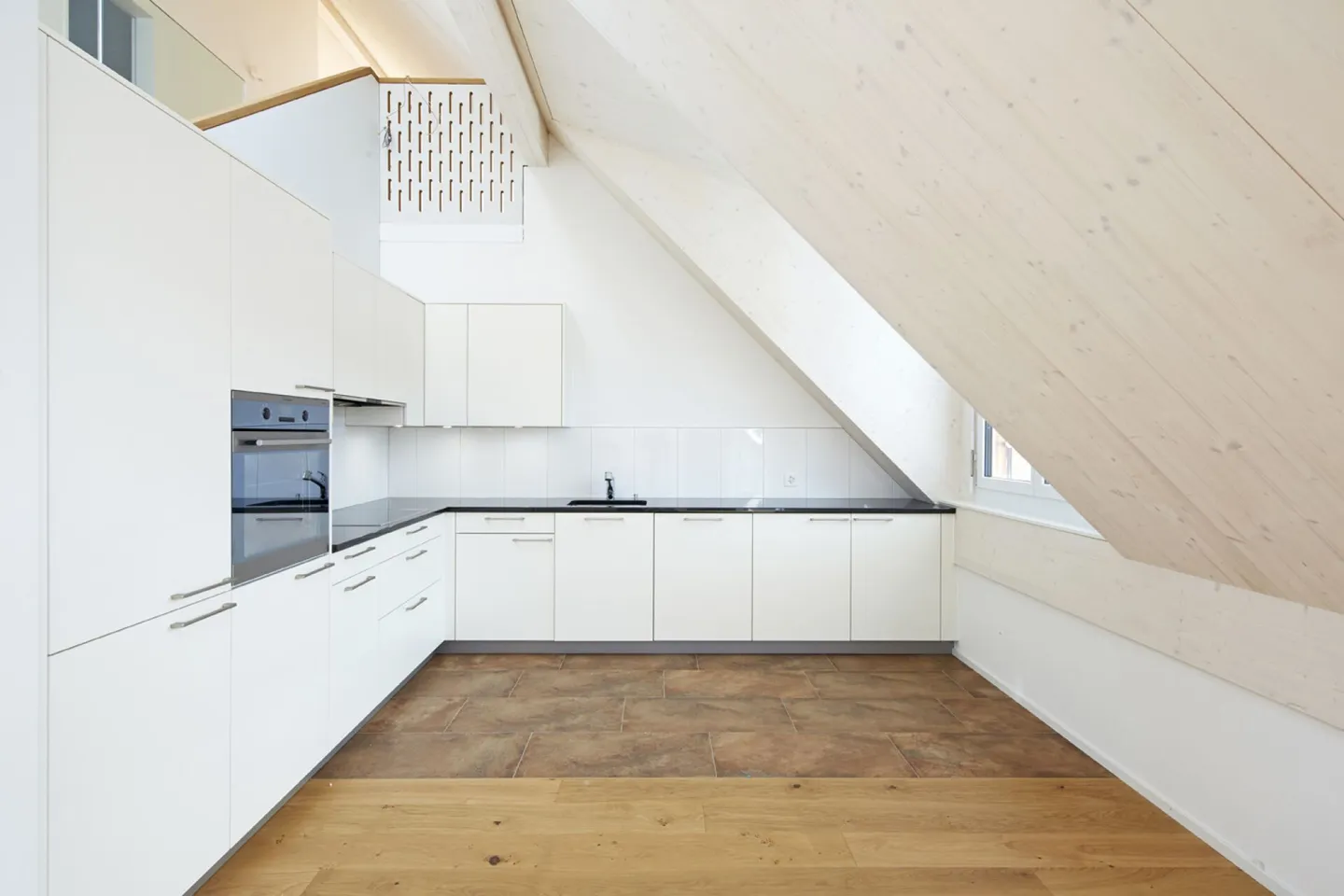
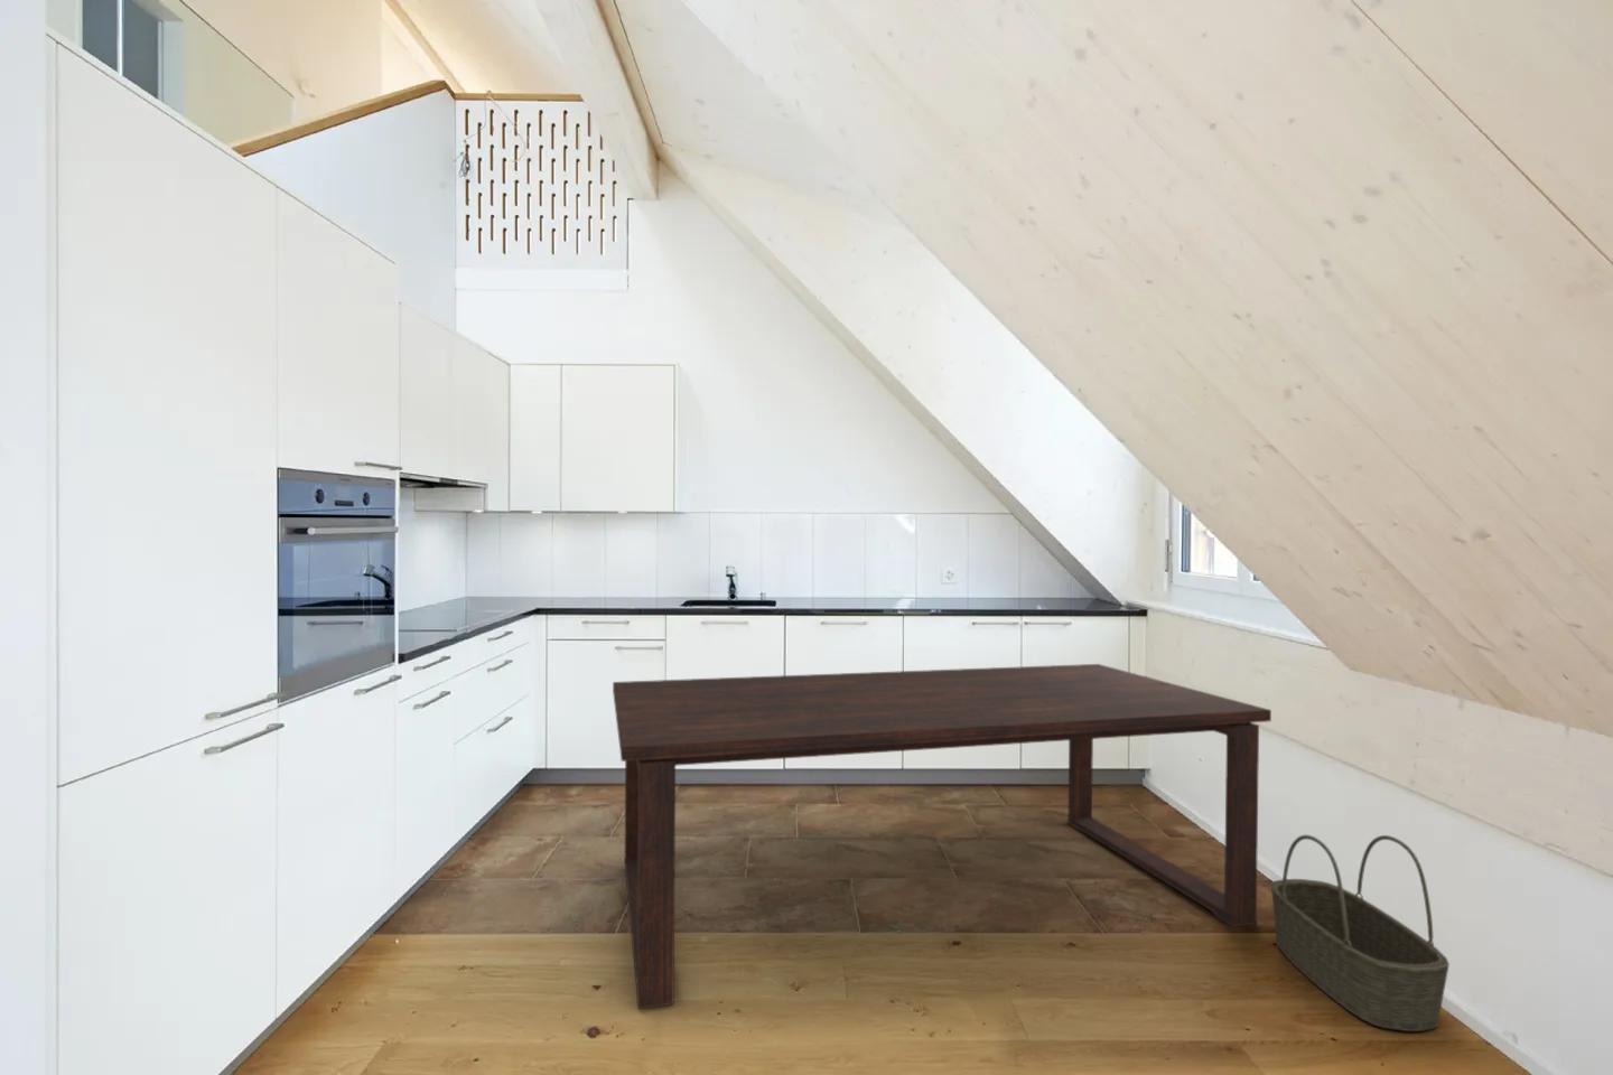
+ dining table (918, 749)
+ basket (1351, 908)
